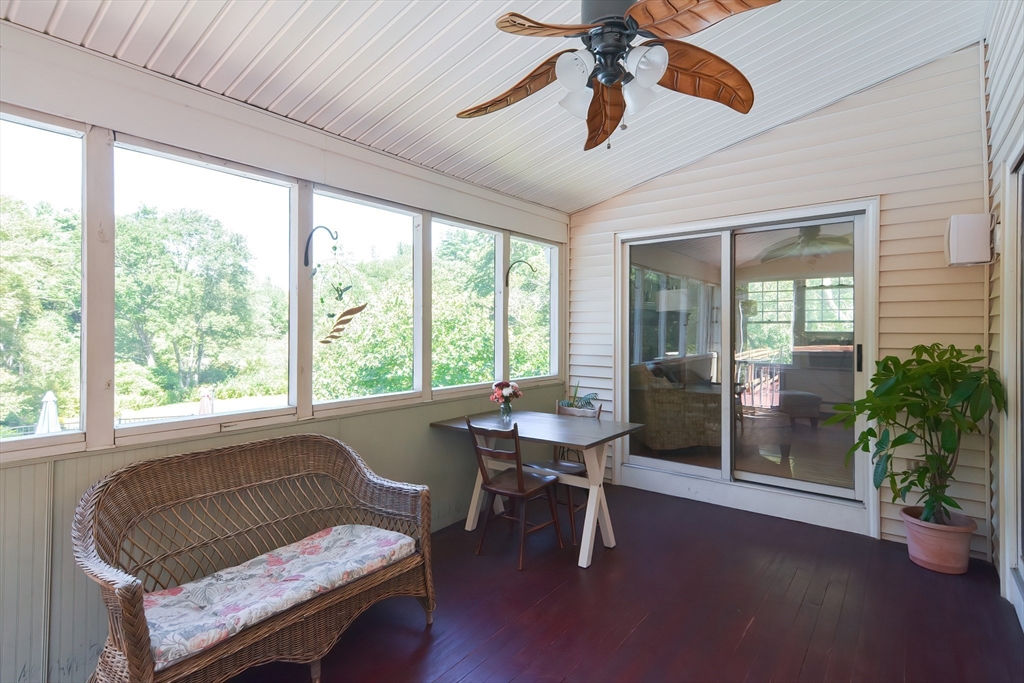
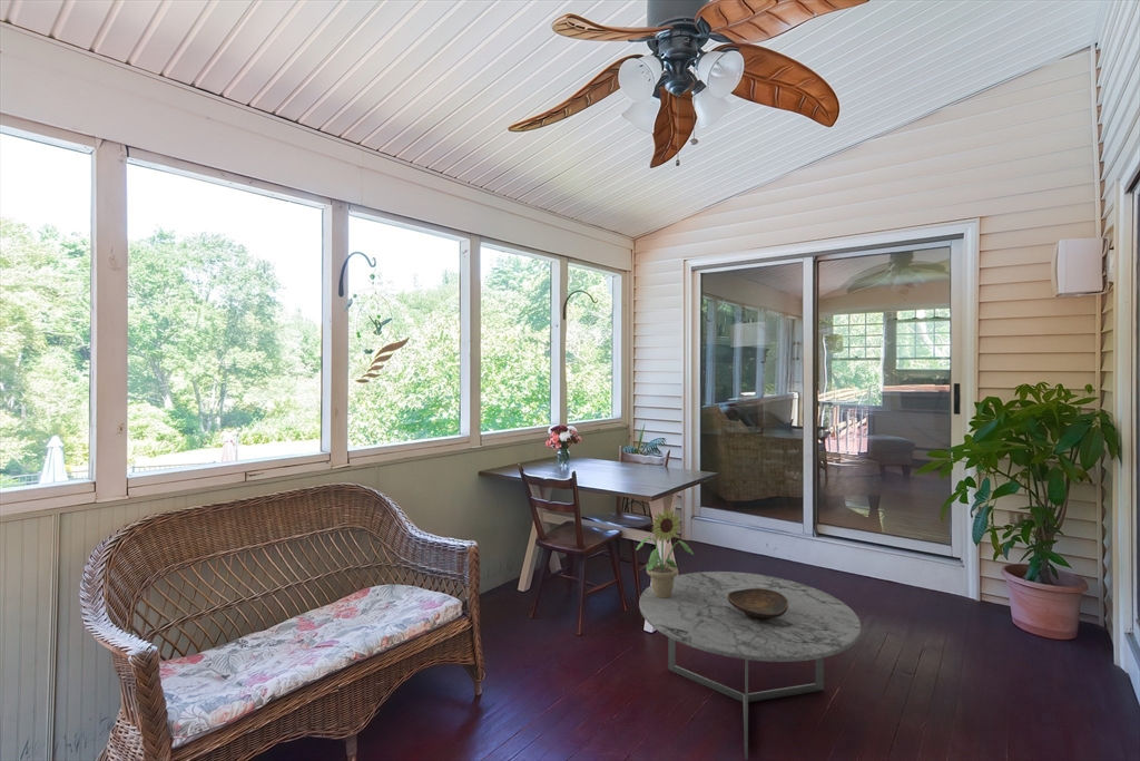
+ sunflower (662, 549)
+ decorative bowl (757, 605)
+ coffee table (744, 654)
